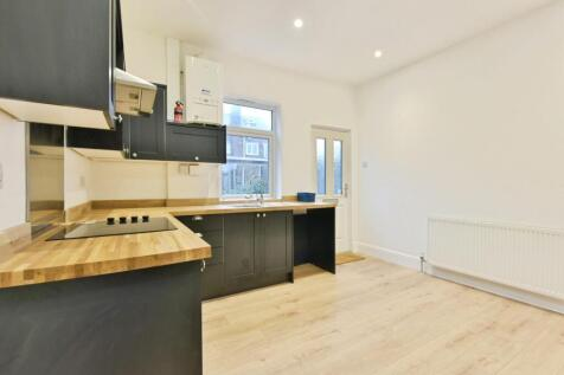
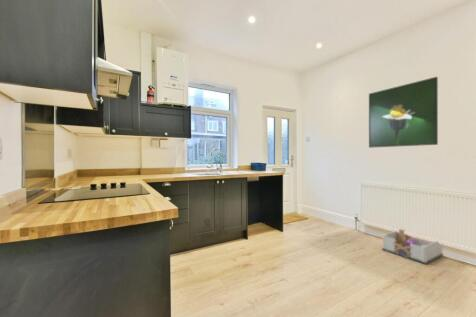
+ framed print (399, 116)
+ storage bin (411, 243)
